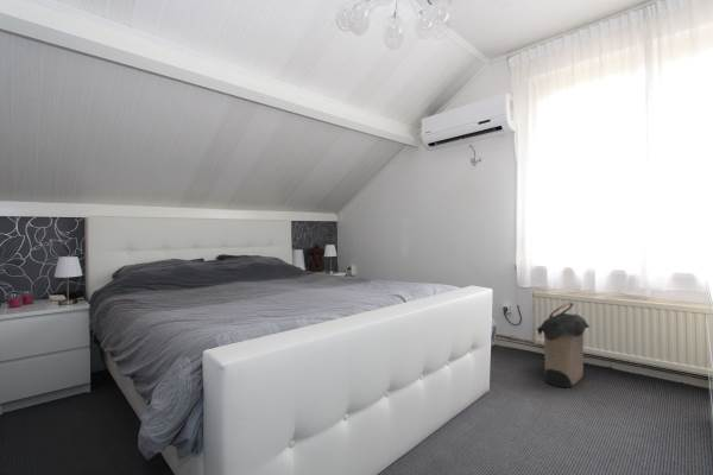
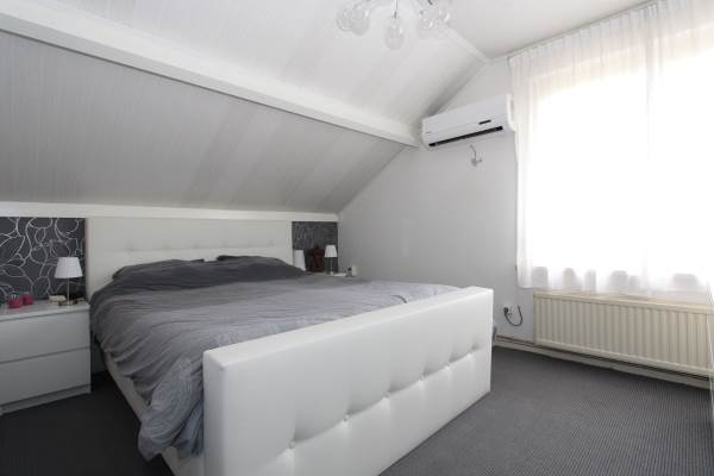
- laundry hamper (562, 338)
